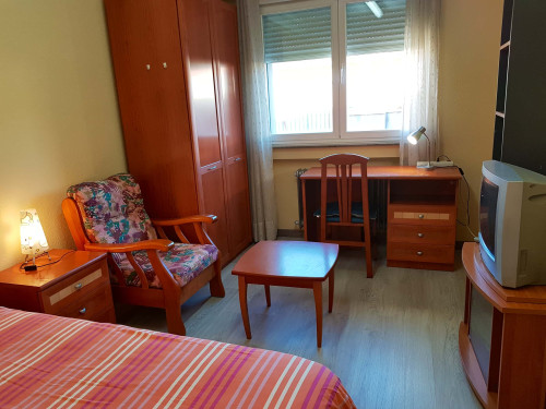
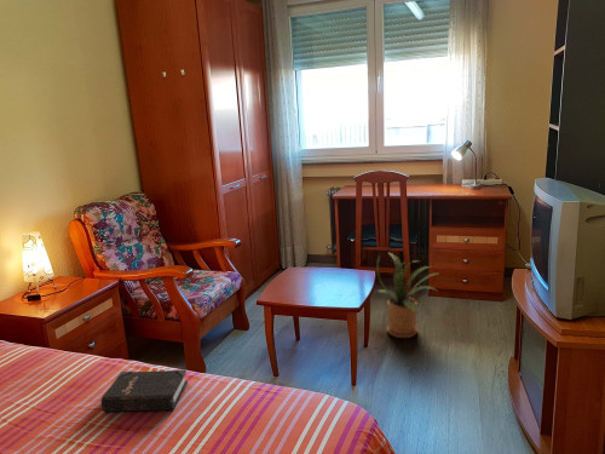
+ hardback book (145, 390)
+ house plant (405, 292)
